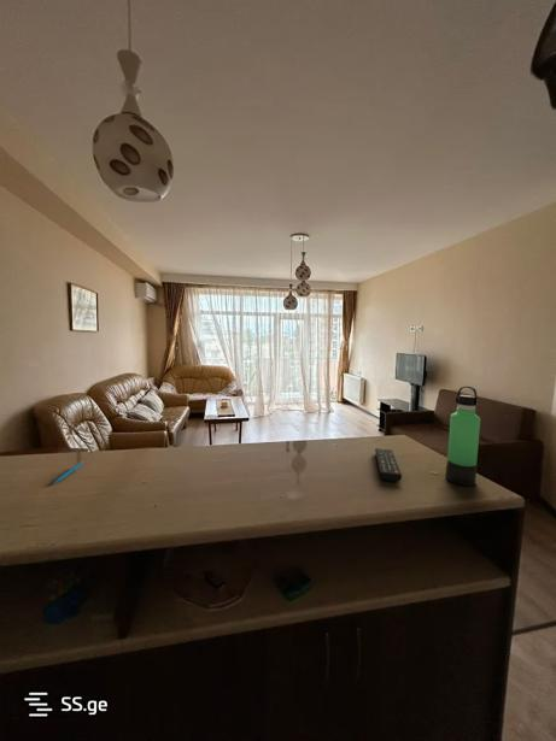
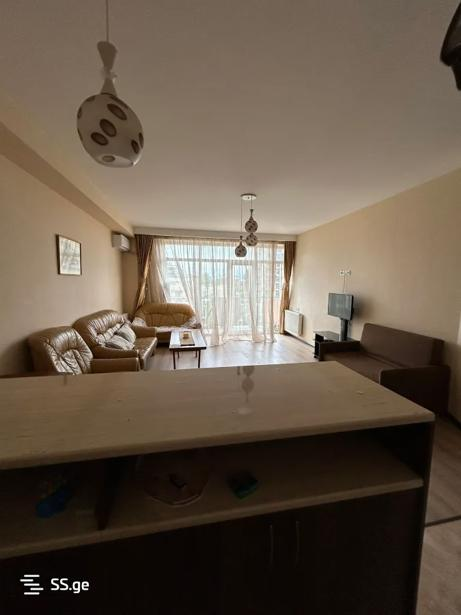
- remote control (386, 463)
- thermos bottle (463, 433)
- pen (69, 471)
